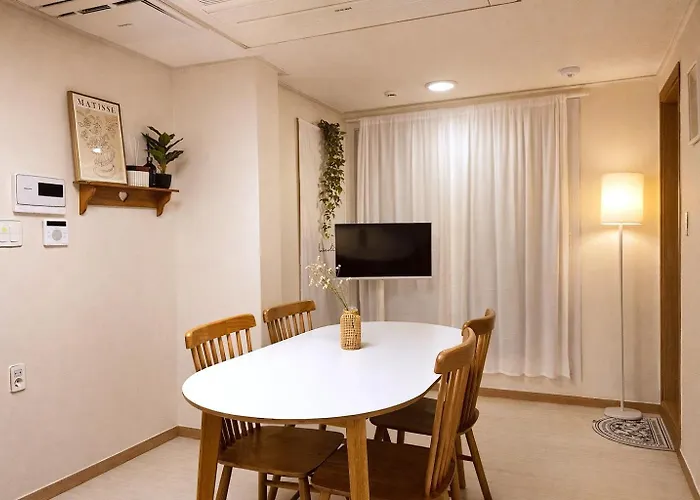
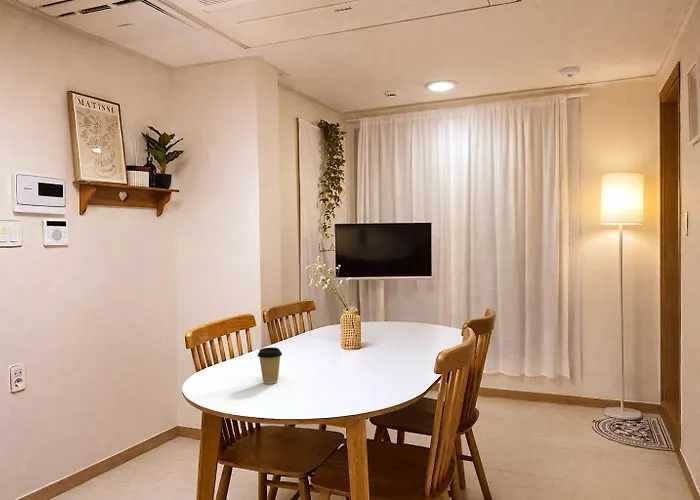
+ coffee cup (270, 365)
